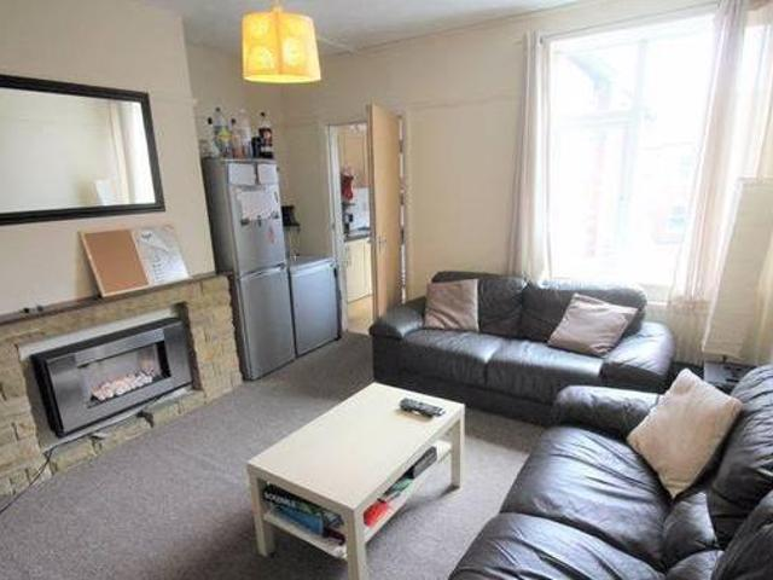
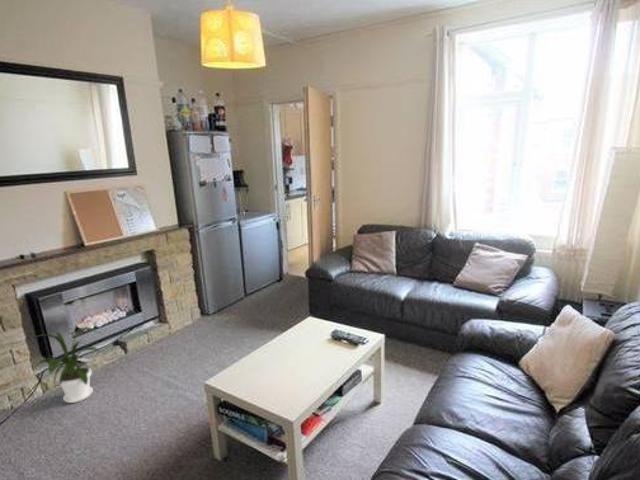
+ house plant (70, 363)
